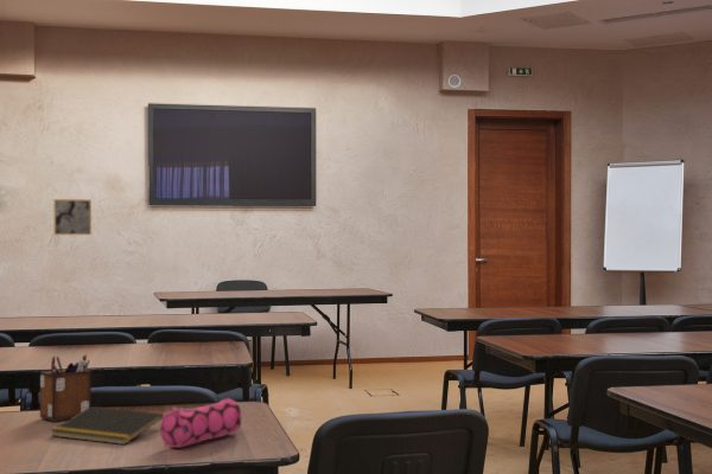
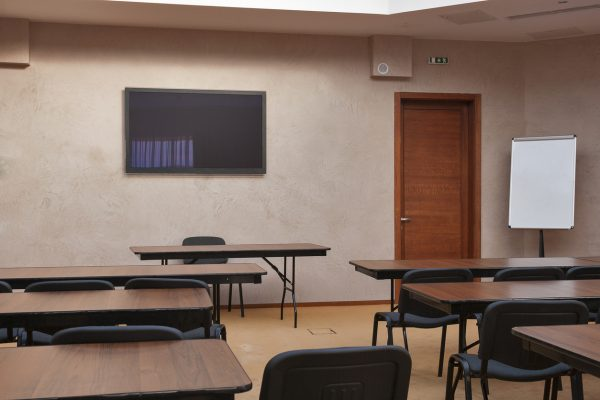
- notepad (107, 424)
- wall art (72, 217)
- pencil case (203, 421)
- desk organizer (65, 385)
